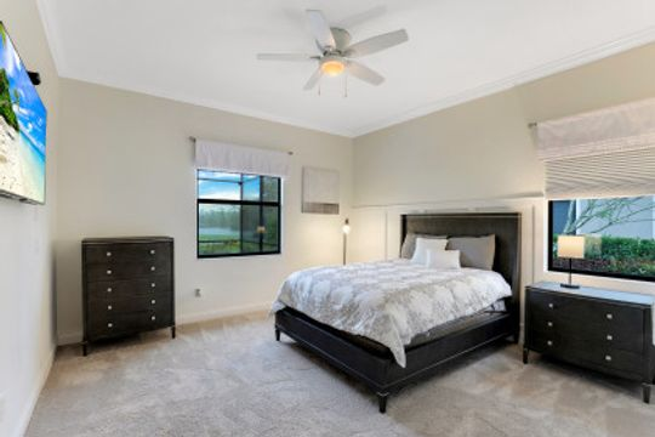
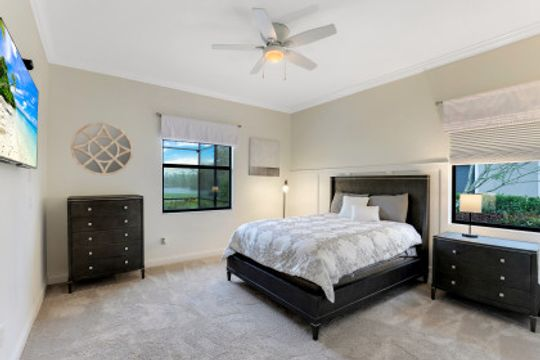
+ home mirror (103, 149)
